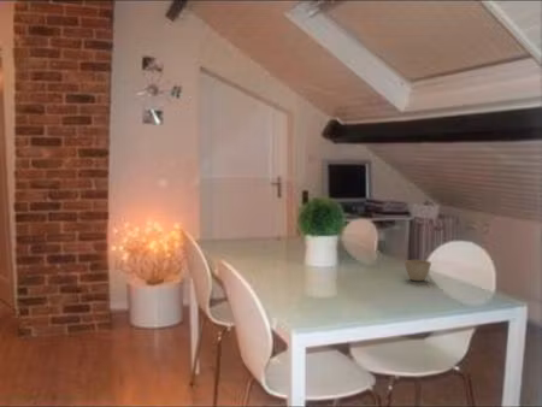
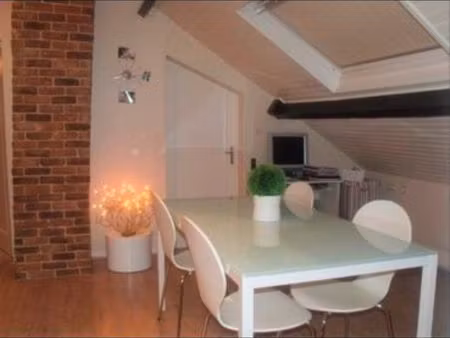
- flower pot (417, 270)
